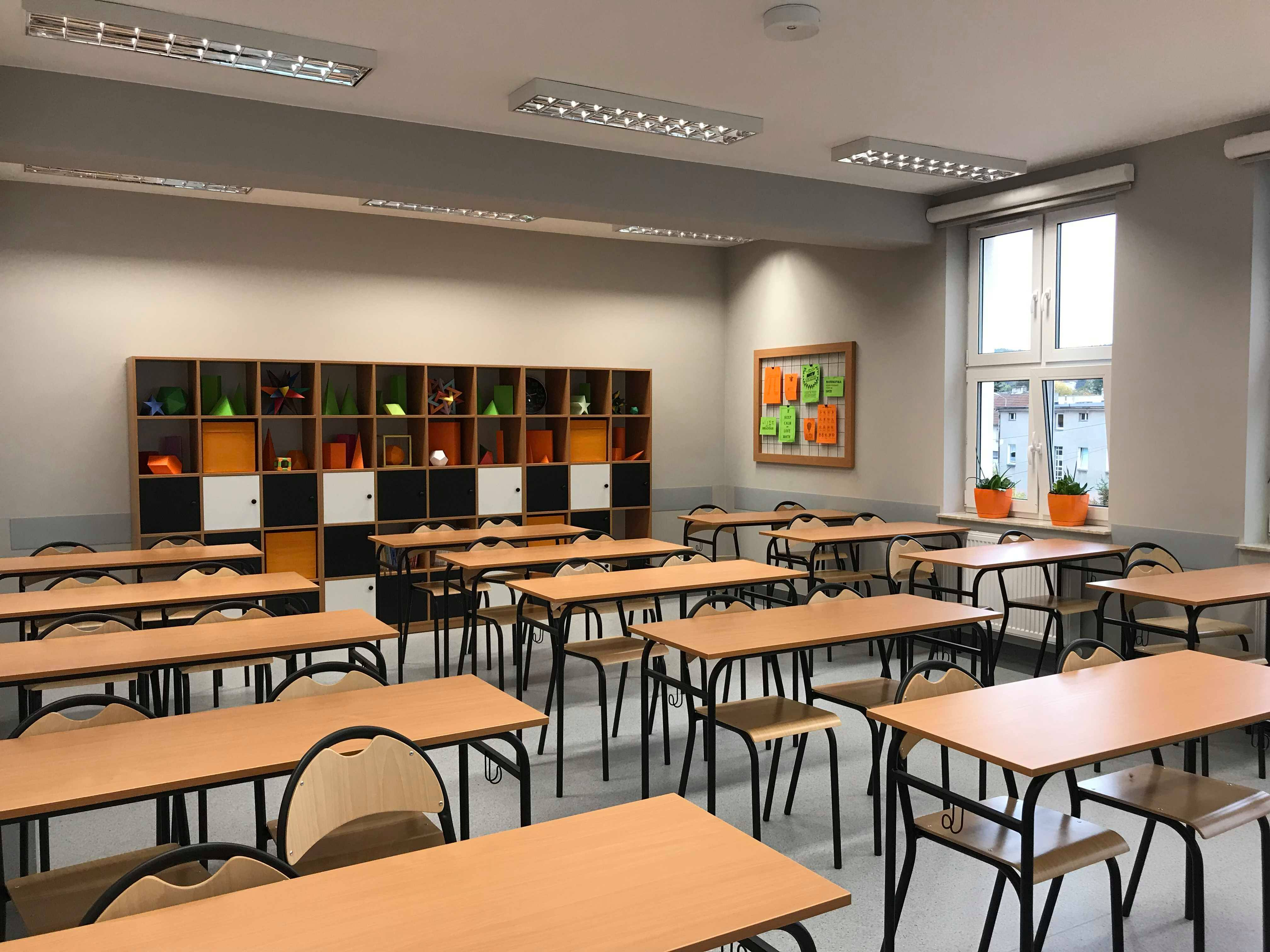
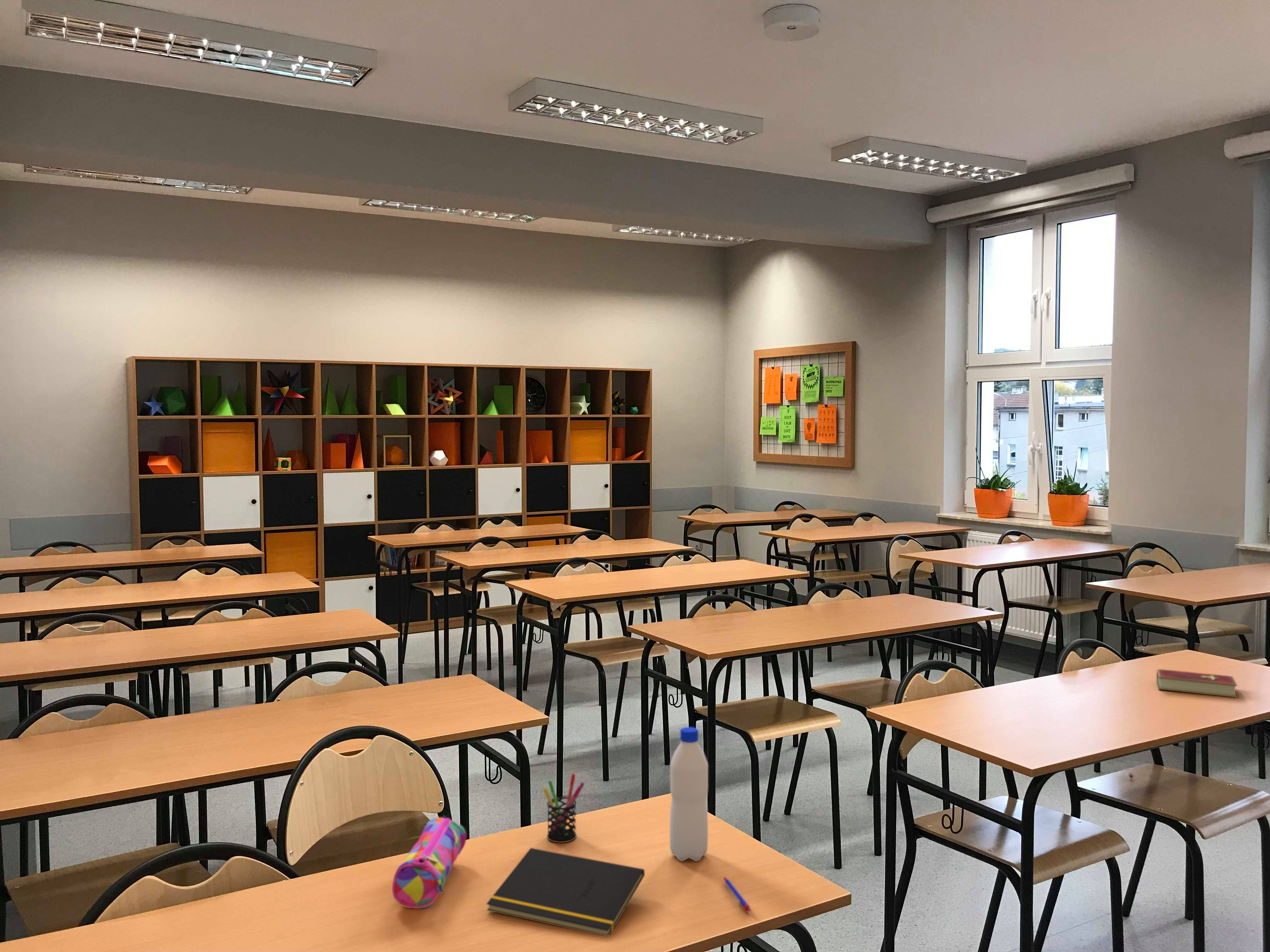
+ pen (736, 892)
+ pen holder (561, 805)
+ notepad (567, 889)
+ hardcover book (1195, 682)
+ water bottle (689, 792)
+ pencil case (431, 860)
